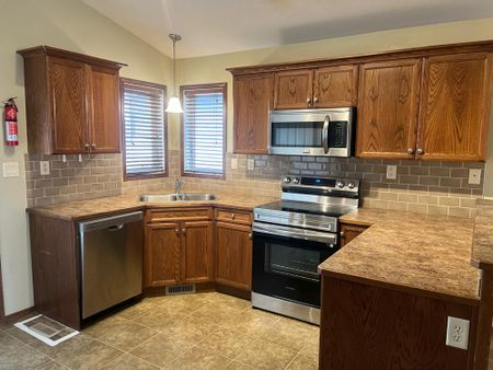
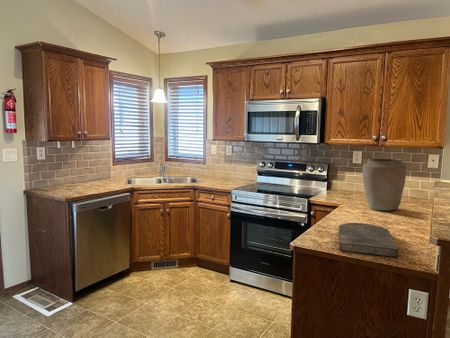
+ vase (382, 184)
+ cutting board (364, 236)
